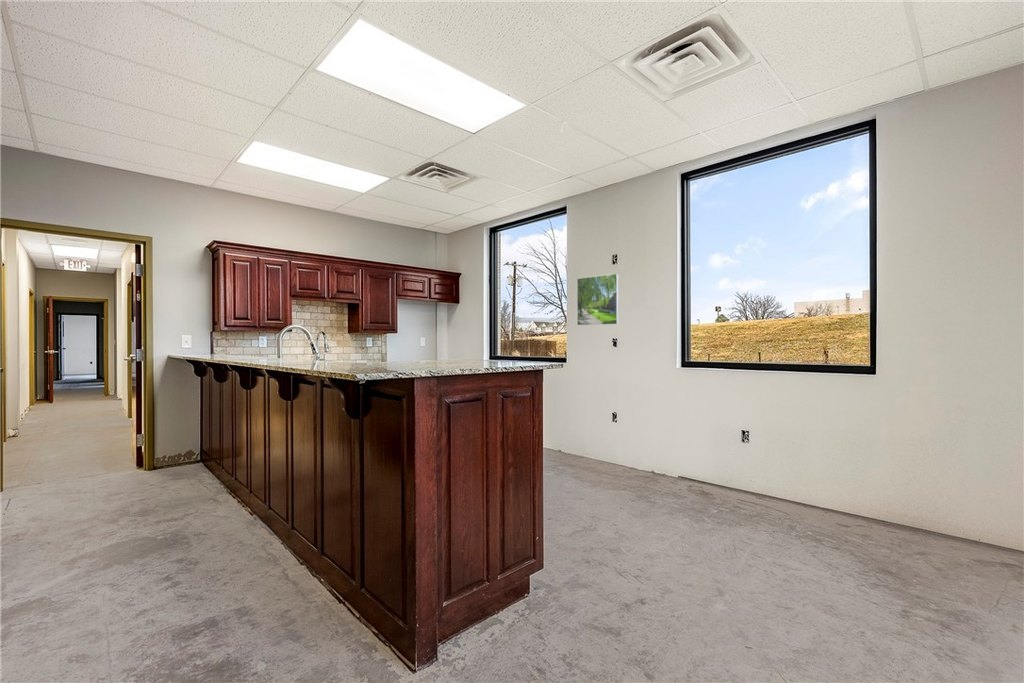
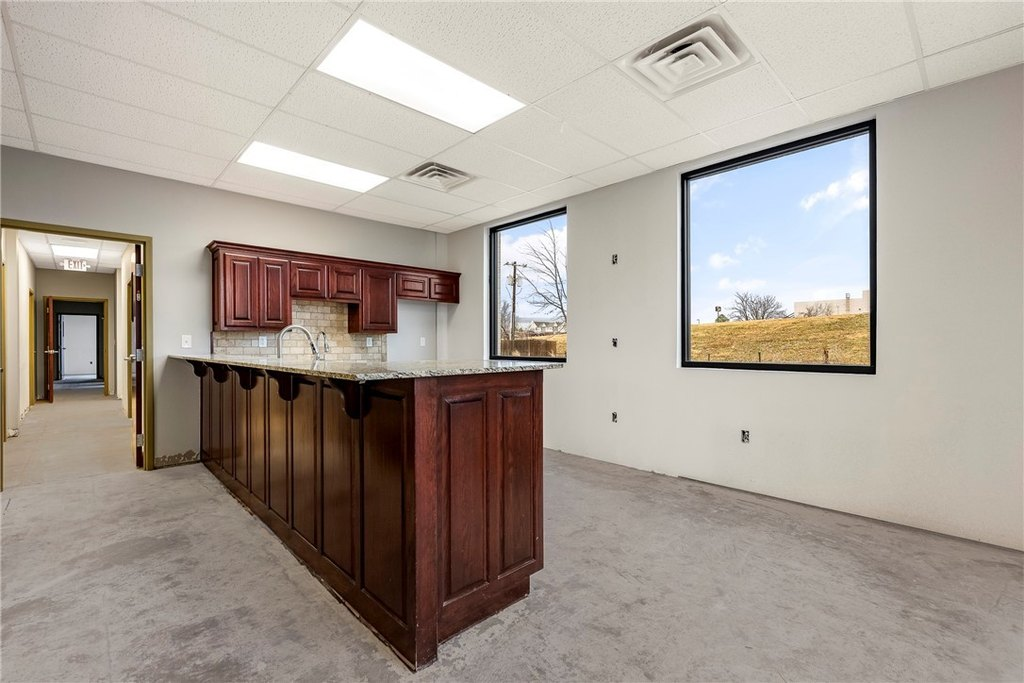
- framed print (597, 300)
